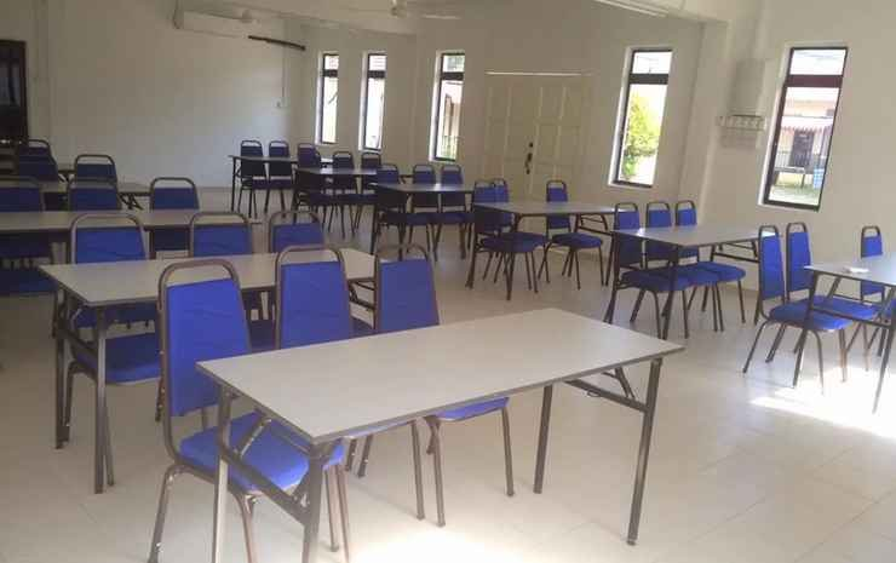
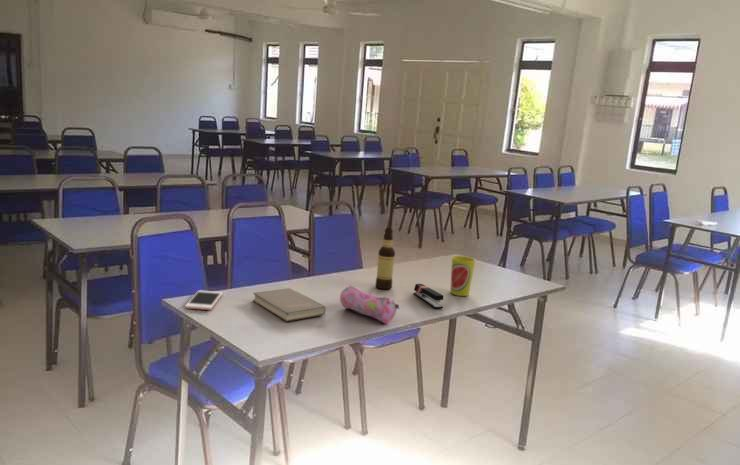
+ stapler (428, 294)
+ pencil case (368, 303)
+ book (288, 303)
+ bottle (386, 258)
+ cup (461, 276)
+ cell phone (204, 299)
